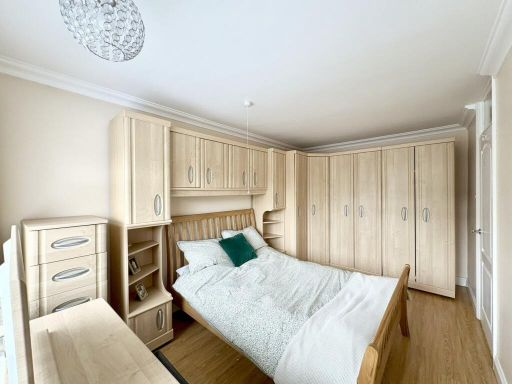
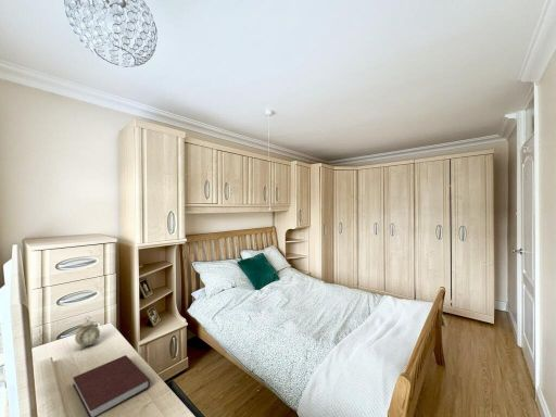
+ notebook (111, 381)
+ alarm clock (88, 331)
